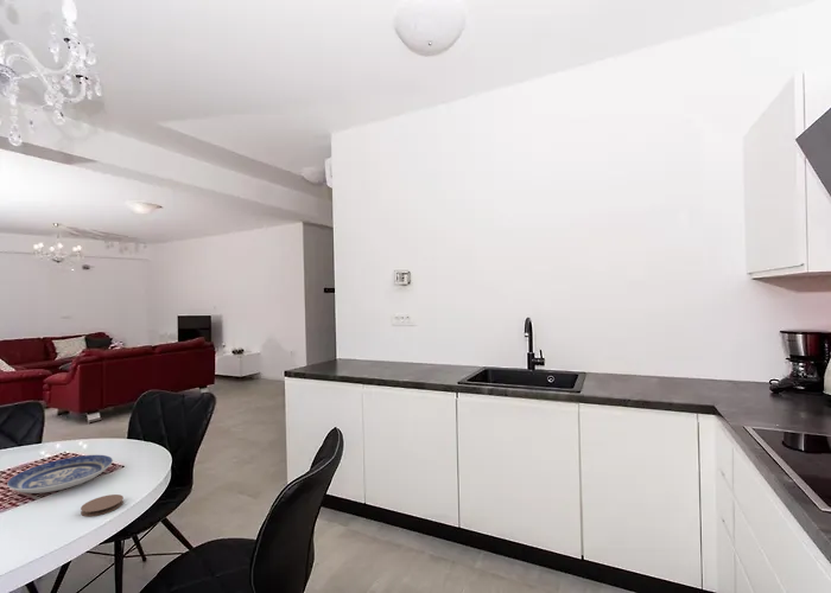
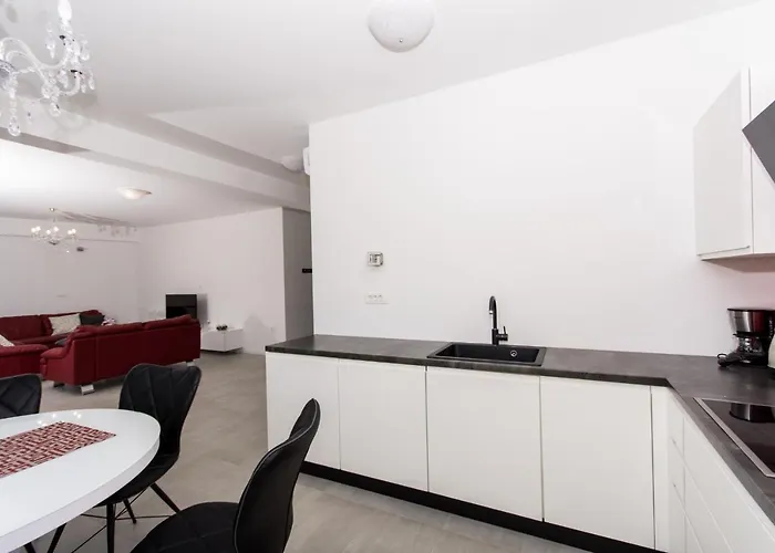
- plate (63, 476)
- coaster (102, 504)
